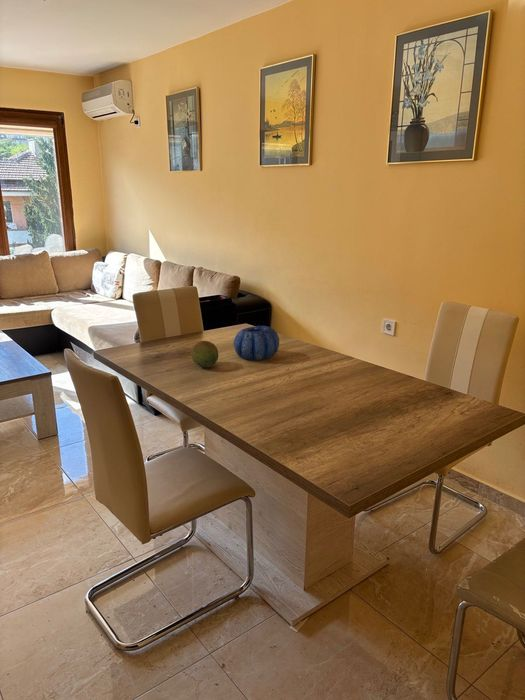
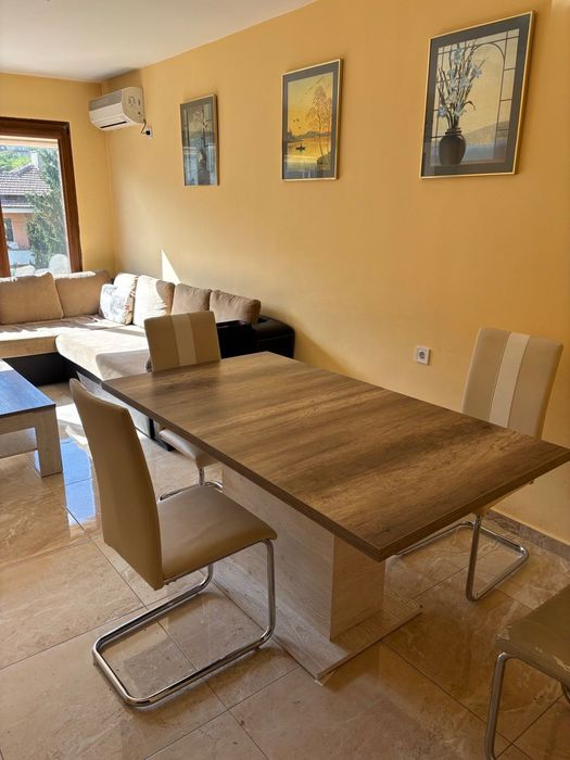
- fruit (206, 354)
- decorative bowl (256, 342)
